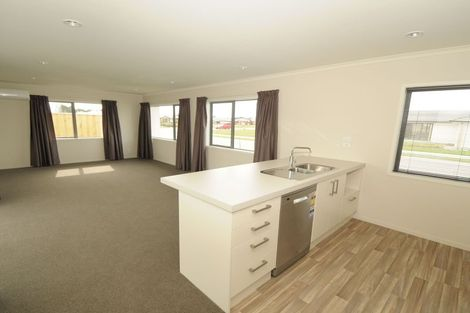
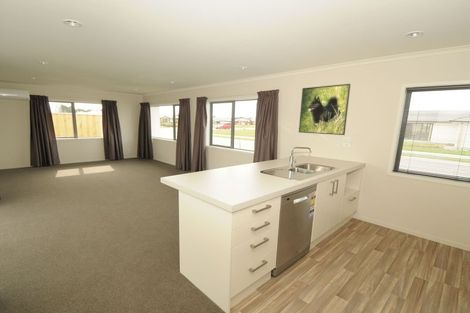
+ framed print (322, 110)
